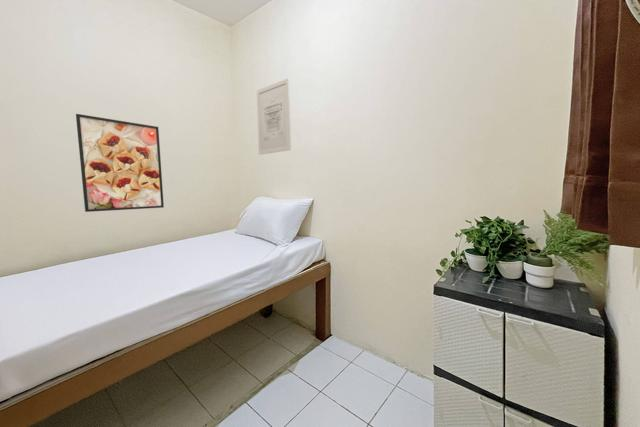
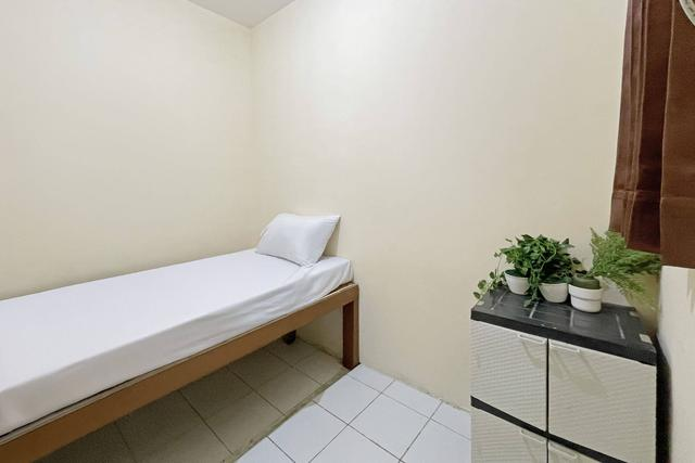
- wall art (273, 119)
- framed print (124, 165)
